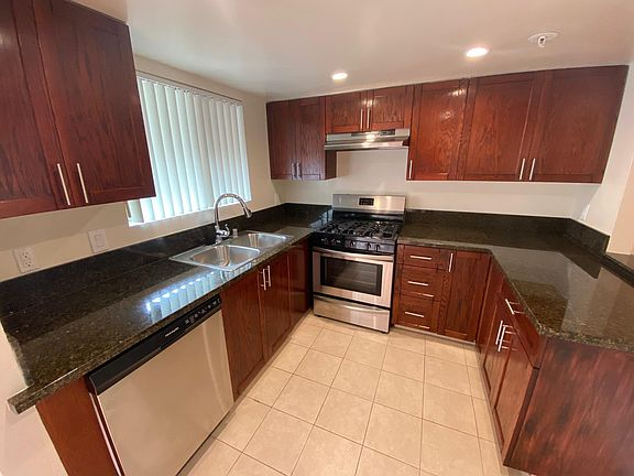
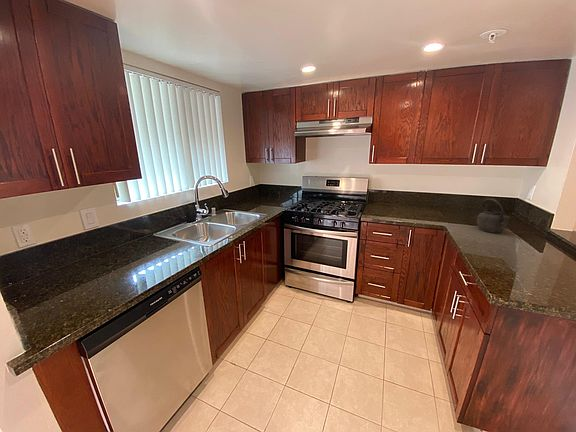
+ kettle (494, 215)
